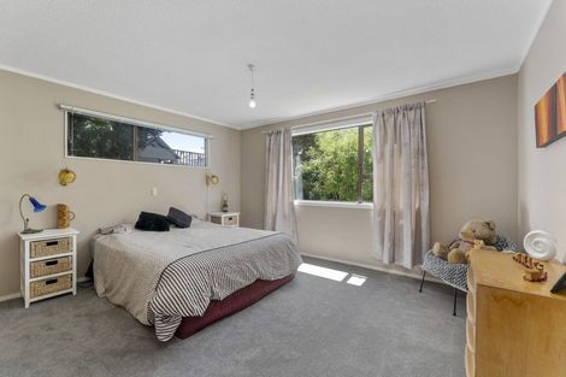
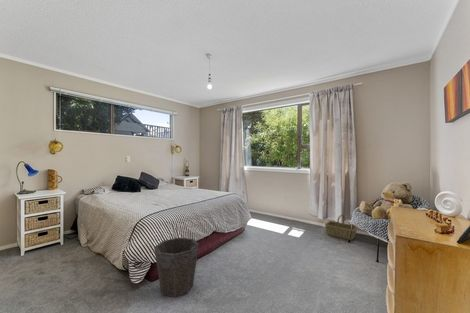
+ waste bin (176, 266)
+ basket (340, 225)
